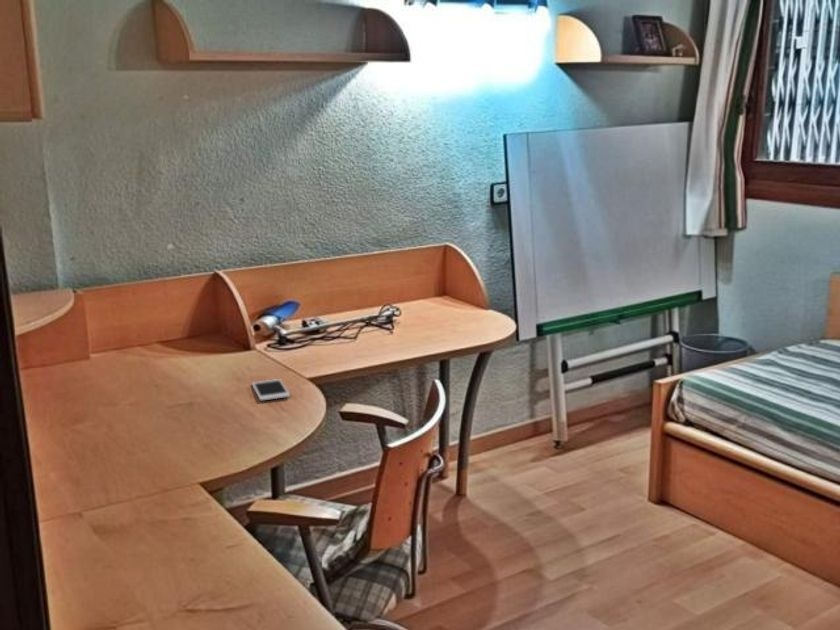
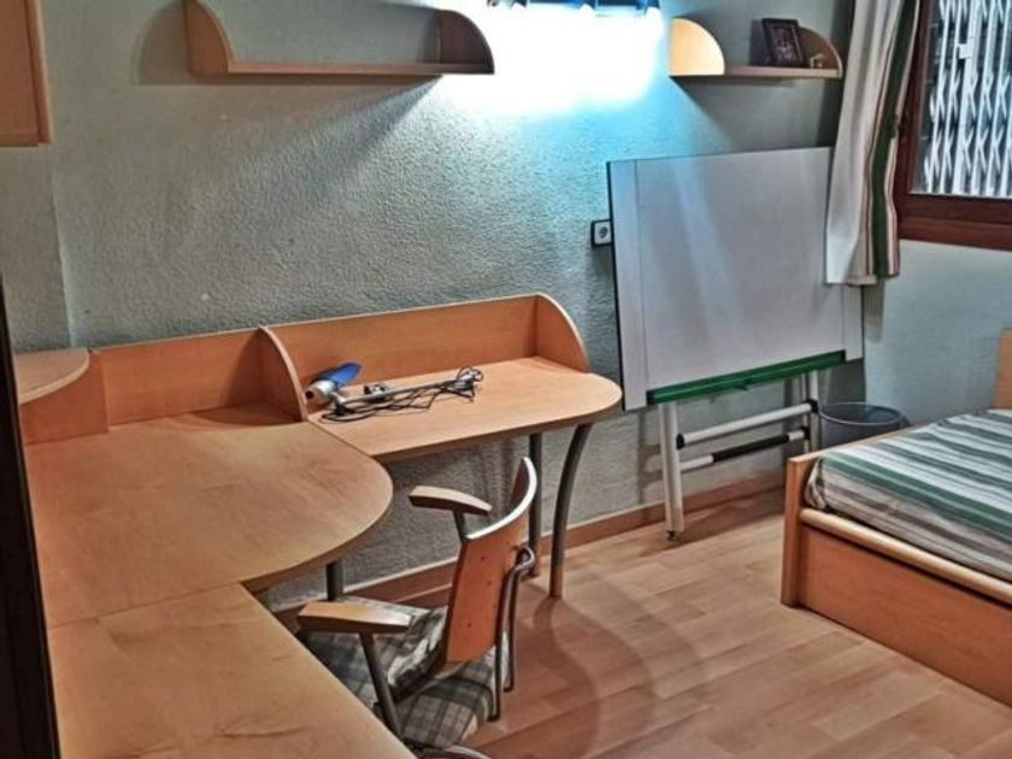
- cell phone (270, 389)
